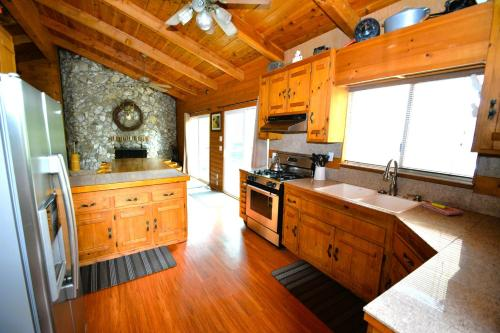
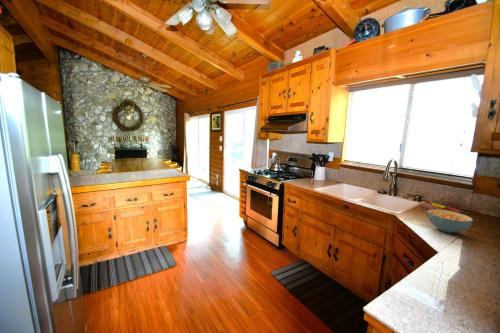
+ cereal bowl (447, 222)
